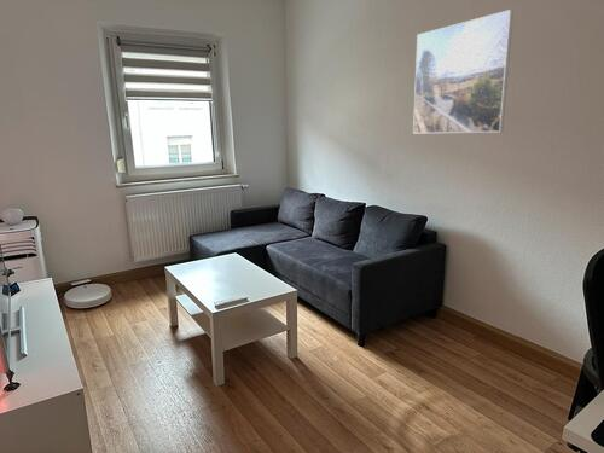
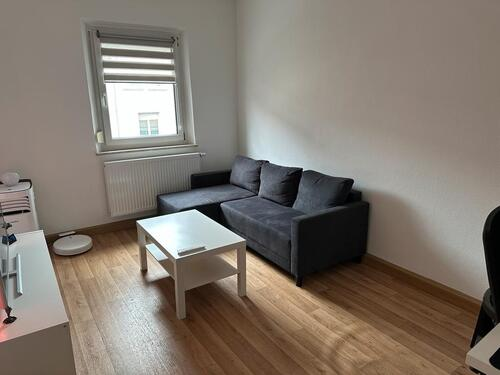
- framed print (457, 80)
